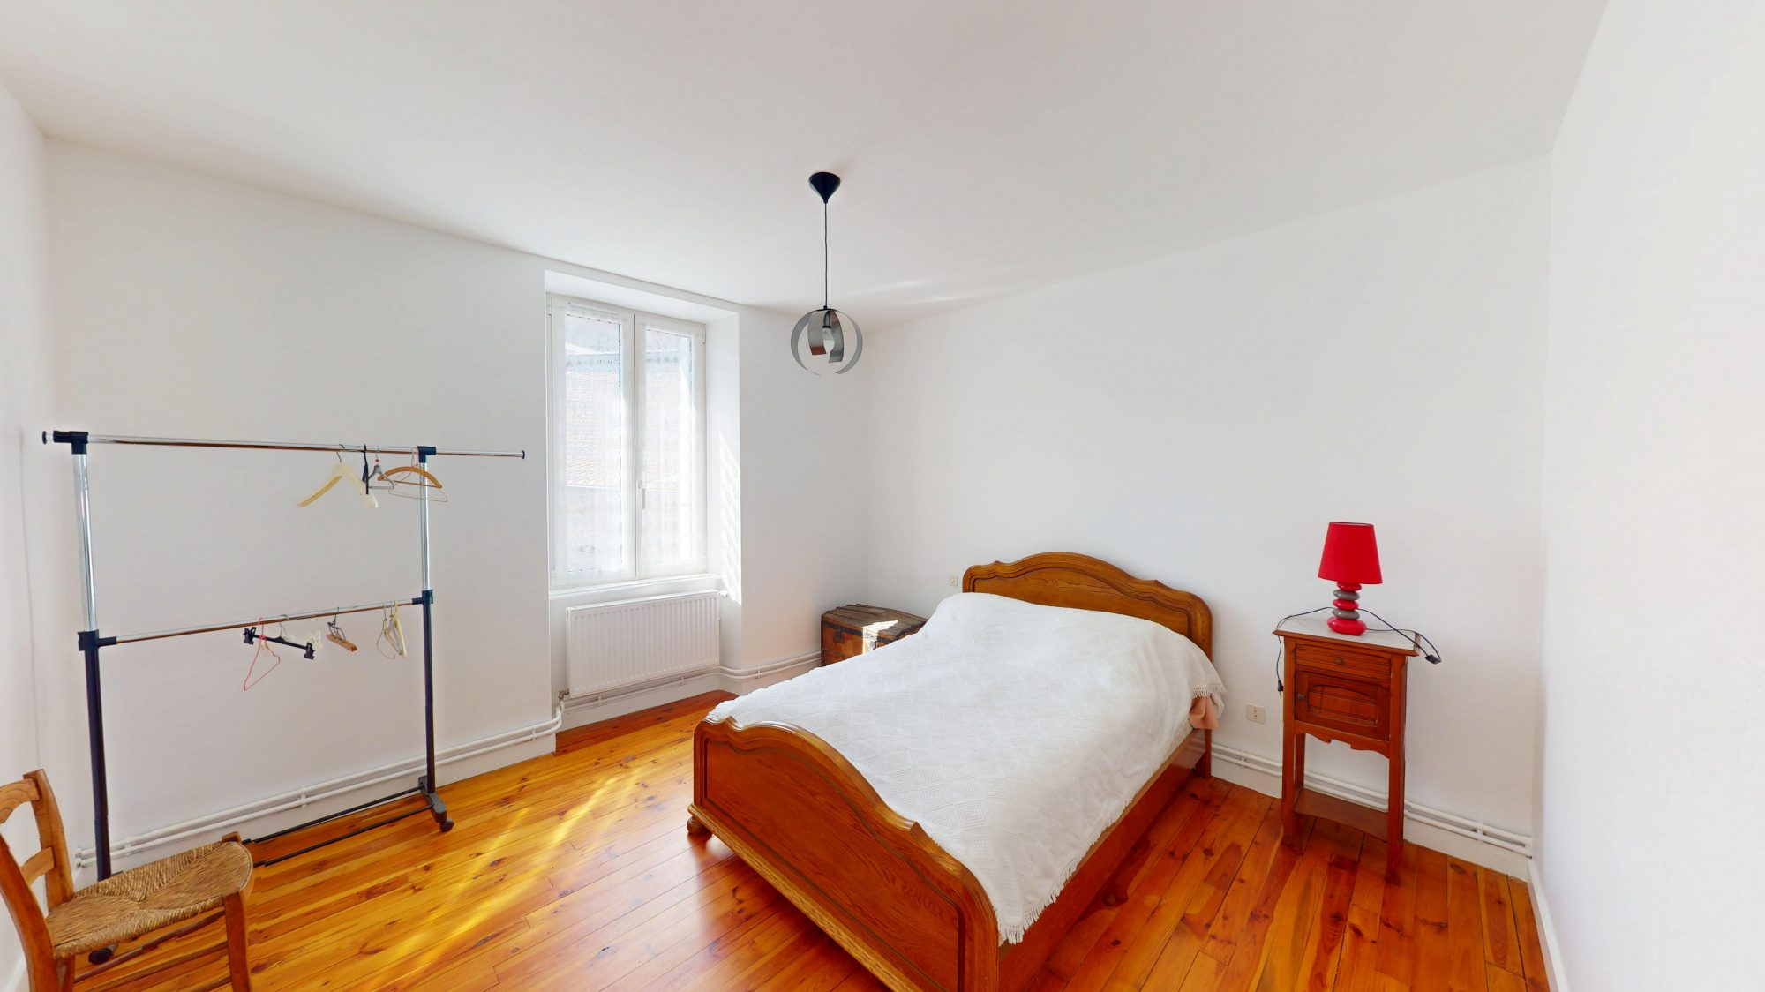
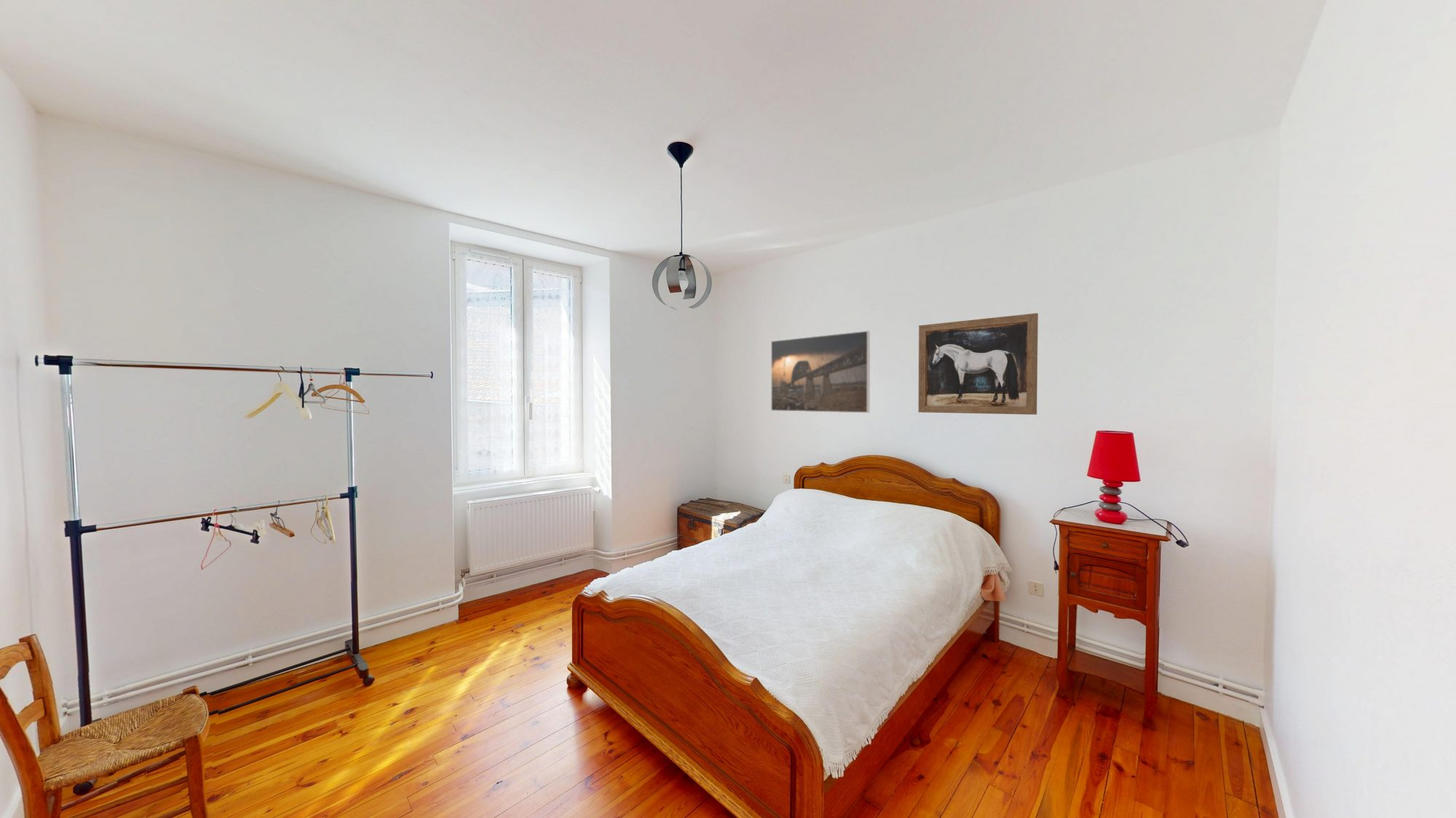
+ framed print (816, 374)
+ wall art (973, 366)
